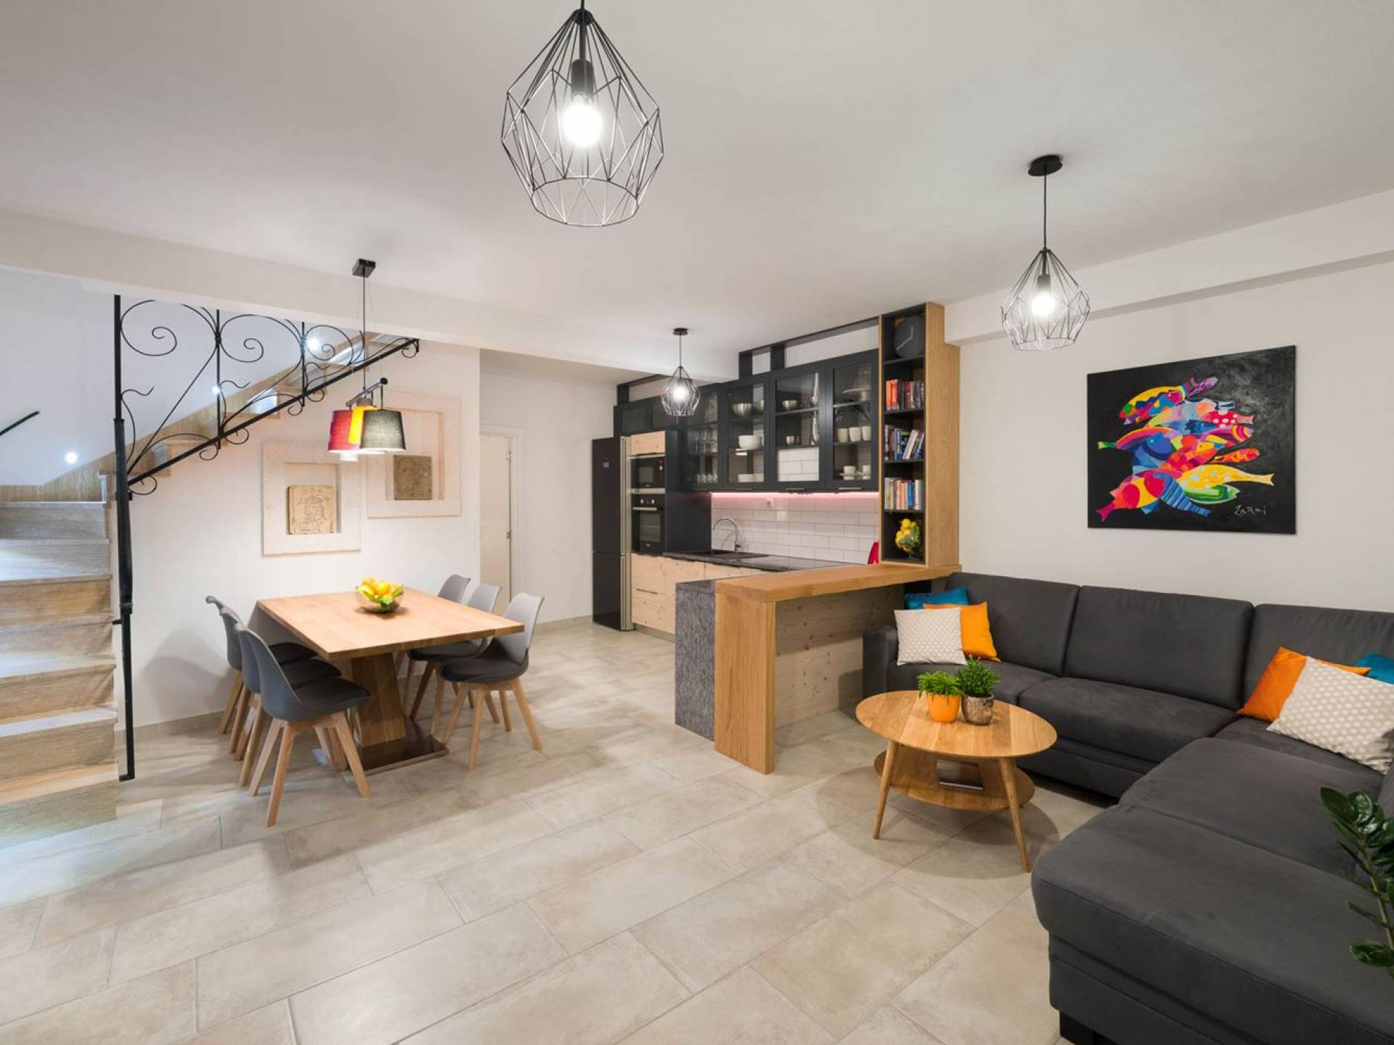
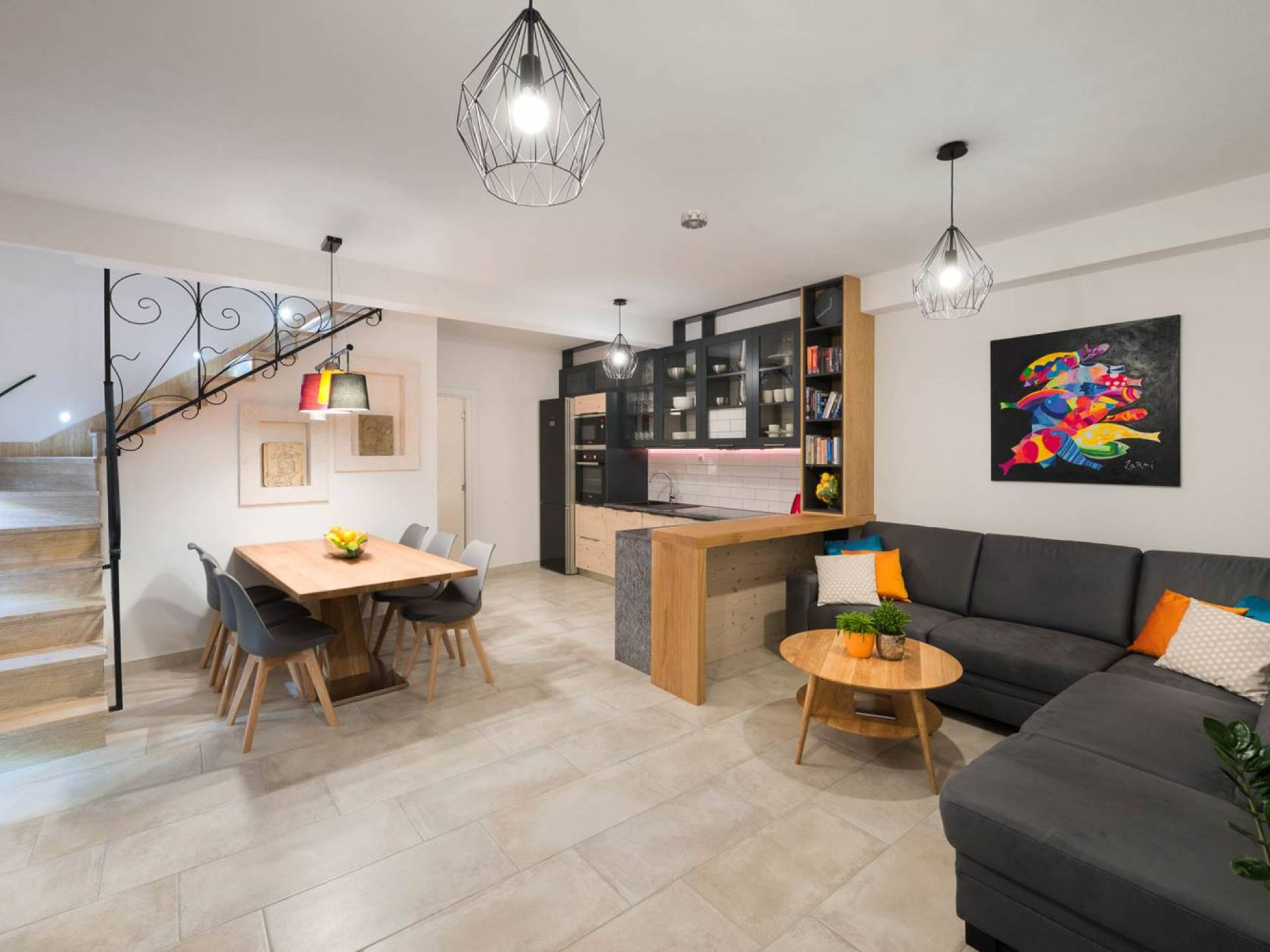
+ smoke detector (694, 219)
